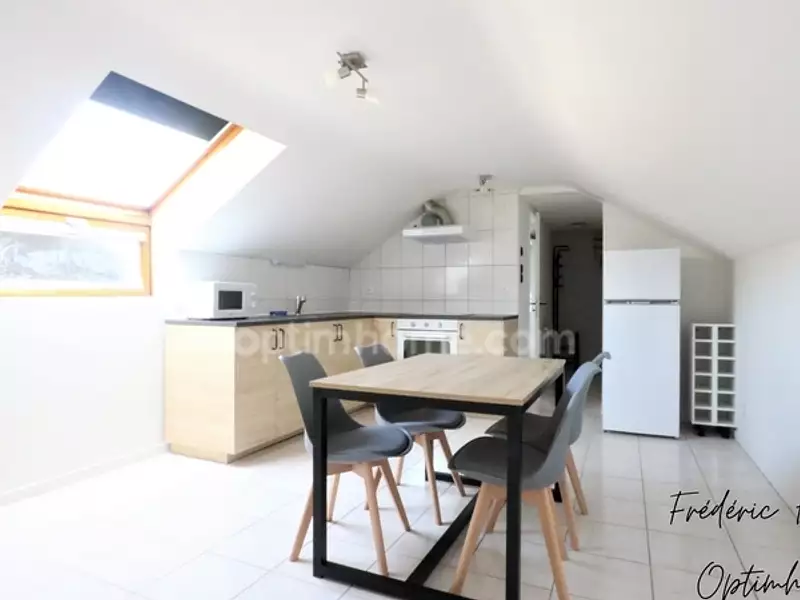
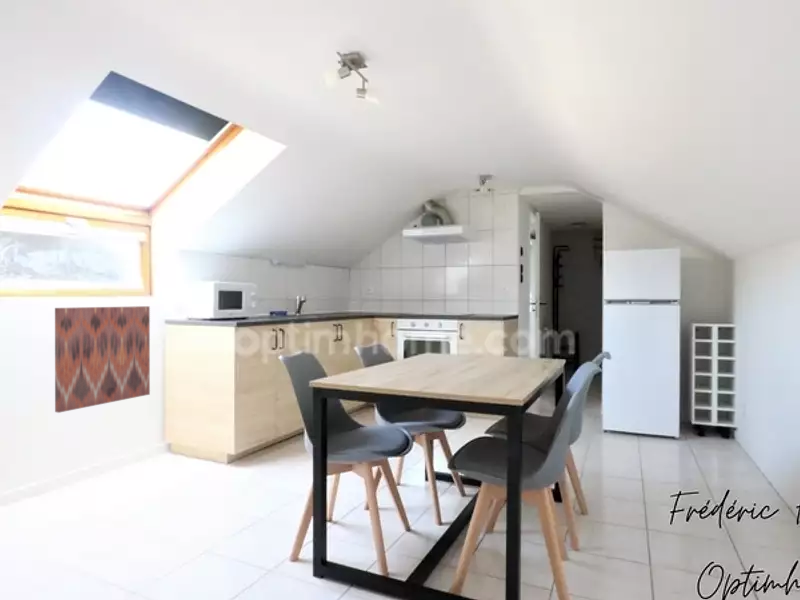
+ wall art (106, 354)
